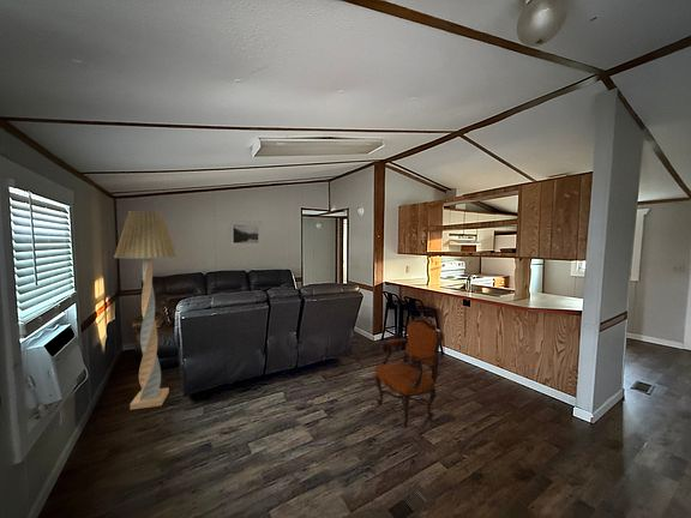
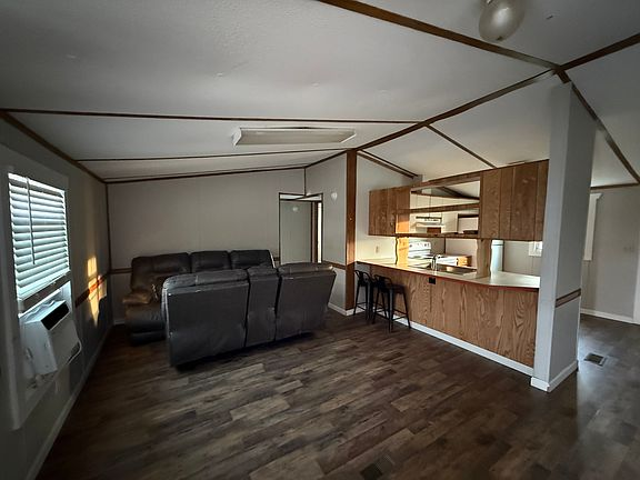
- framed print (246, 234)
- floor lamp (148, 307)
- armchair (407, 363)
